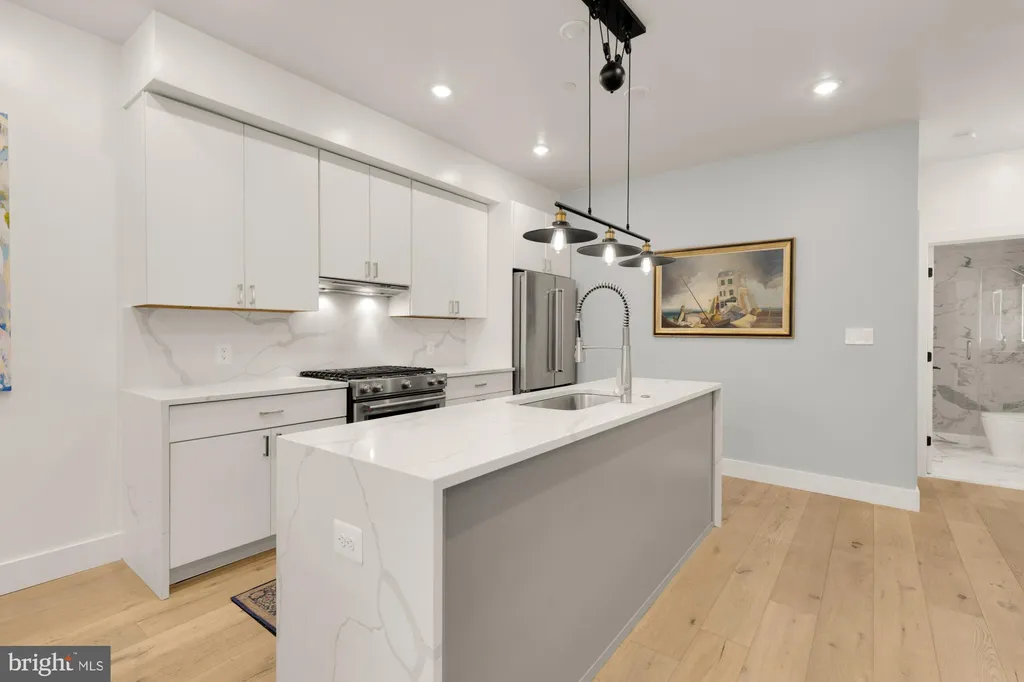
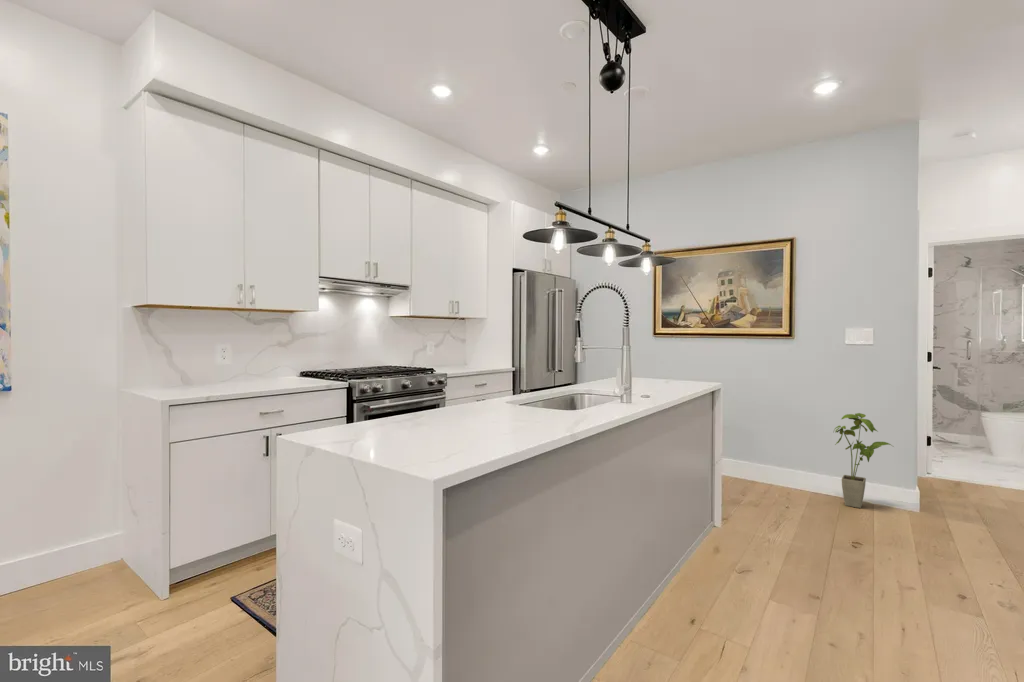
+ house plant (861, 460)
